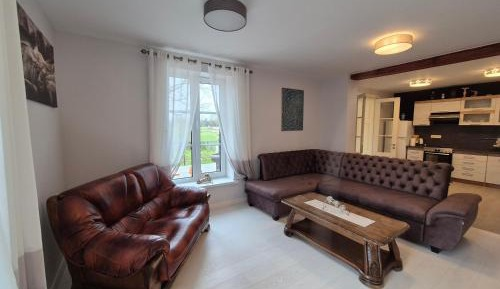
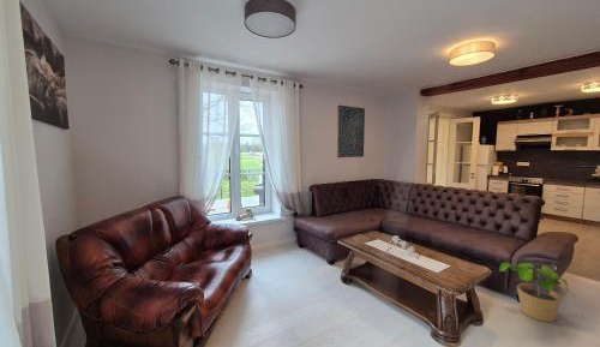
+ potted plant (529, 288)
